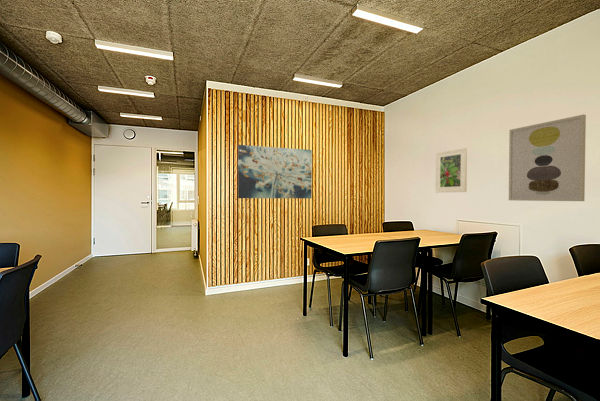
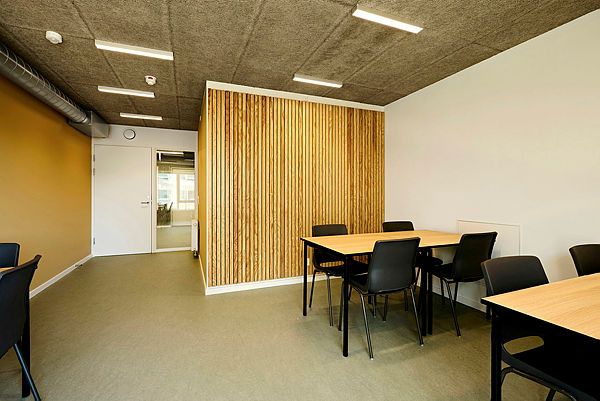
- wall art (276, 173)
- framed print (450, 171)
- wall art (542, 161)
